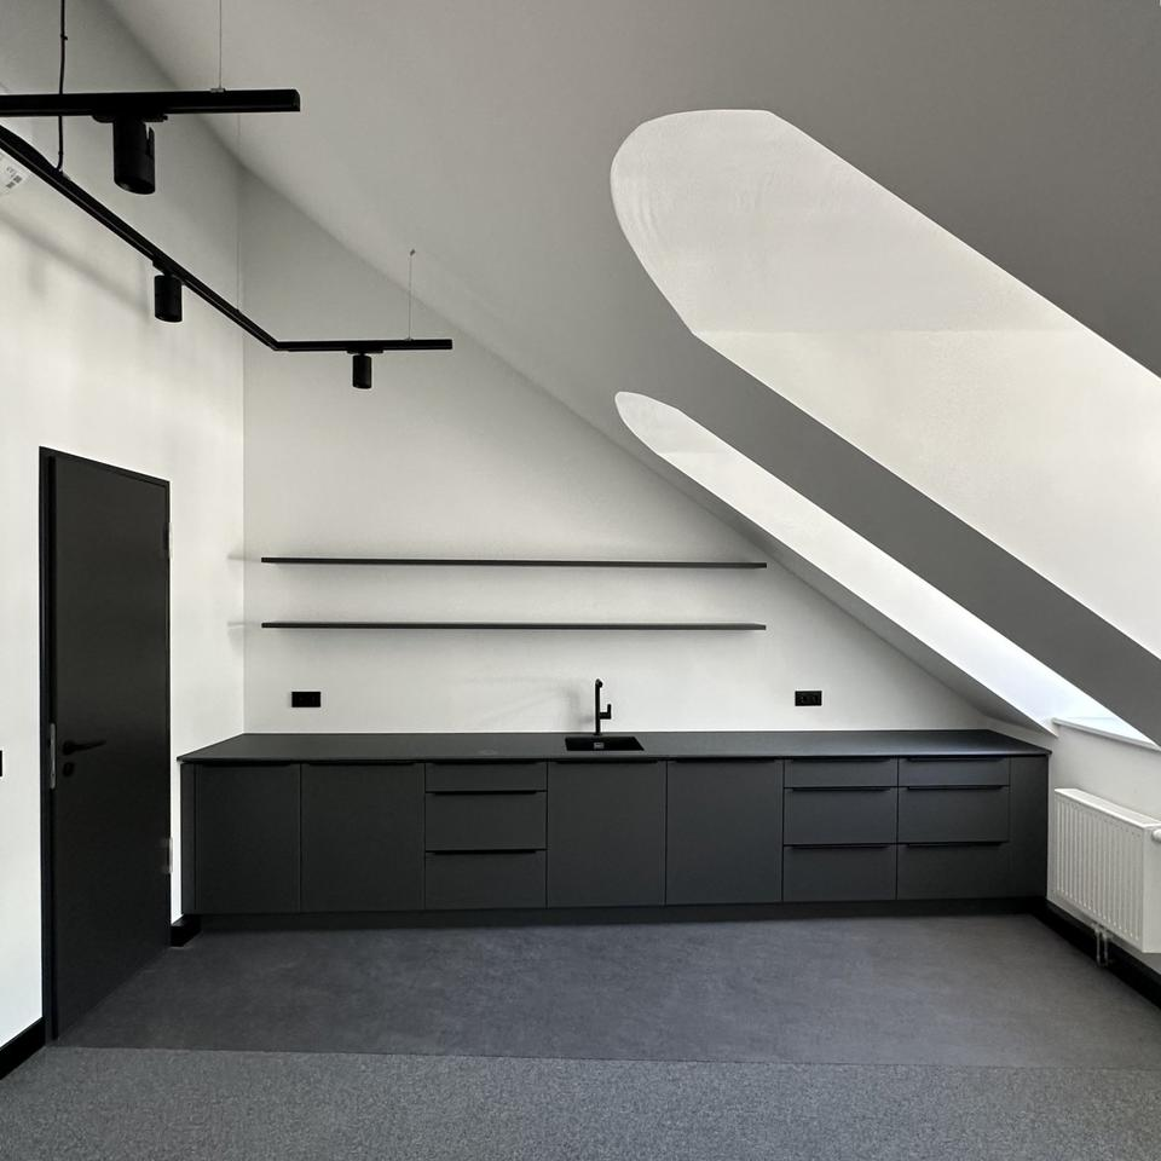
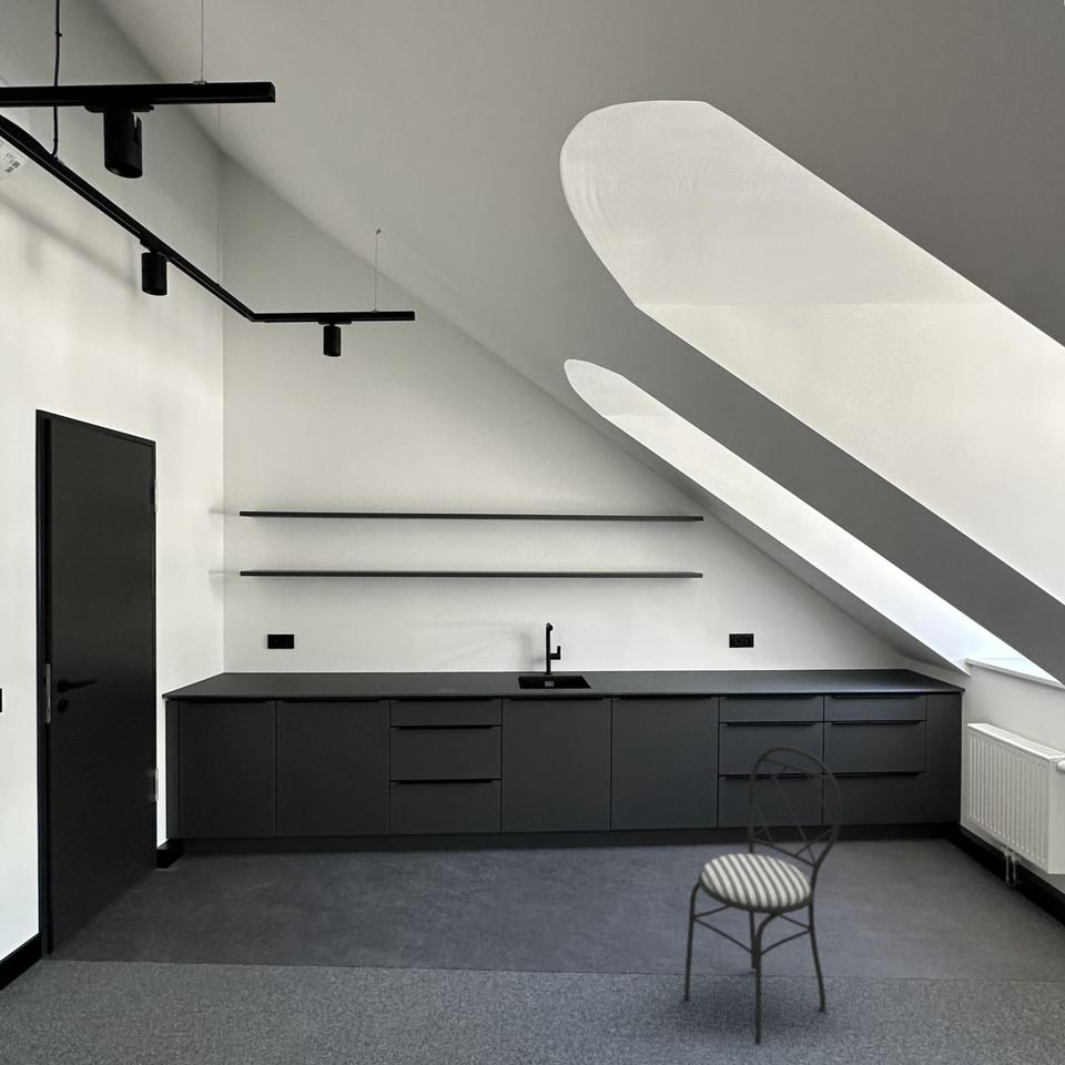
+ chair (761, 880)
